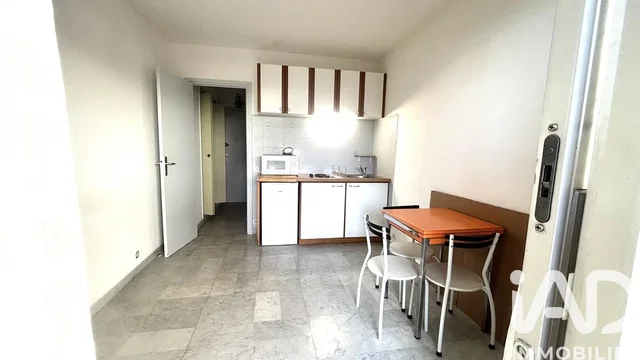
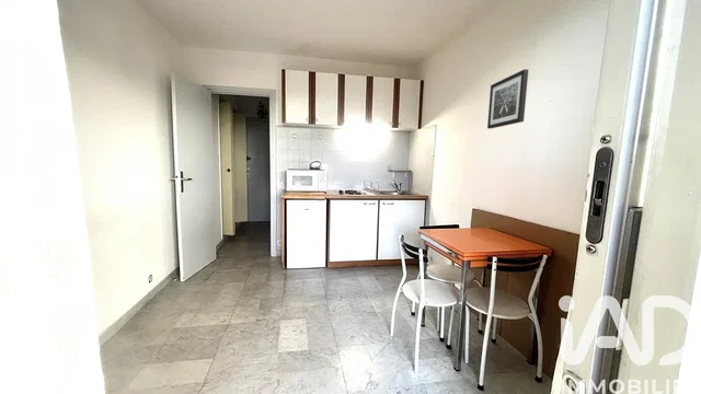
+ wall art (505, 102)
